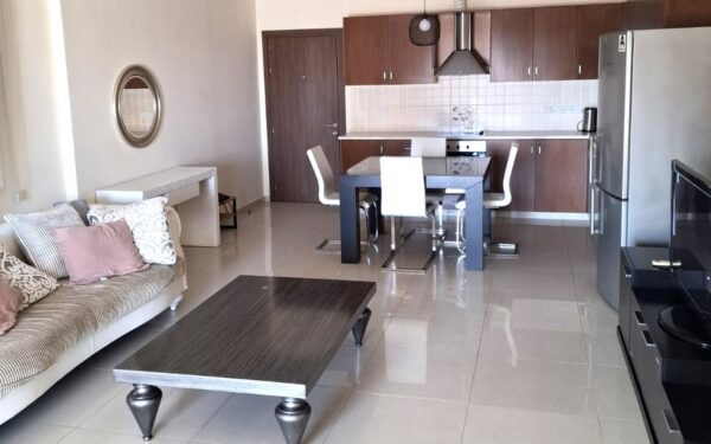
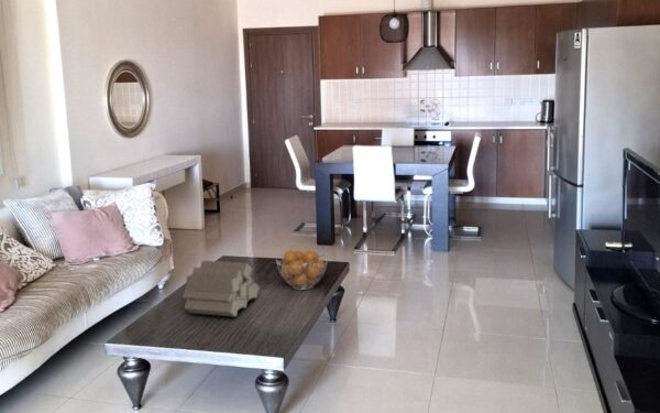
+ fruit basket (301, 268)
+ log pile (222, 284)
